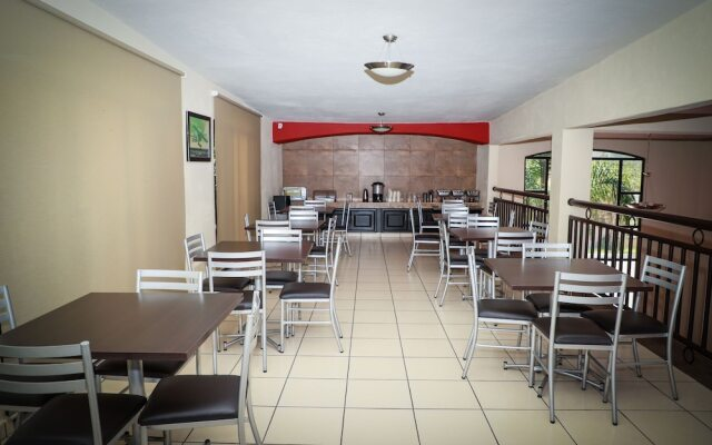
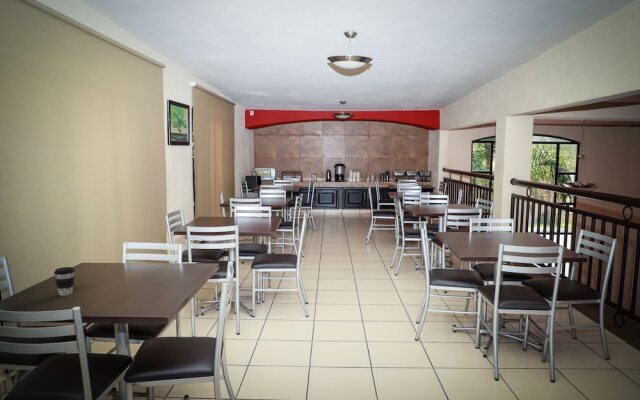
+ coffee cup (64, 281)
